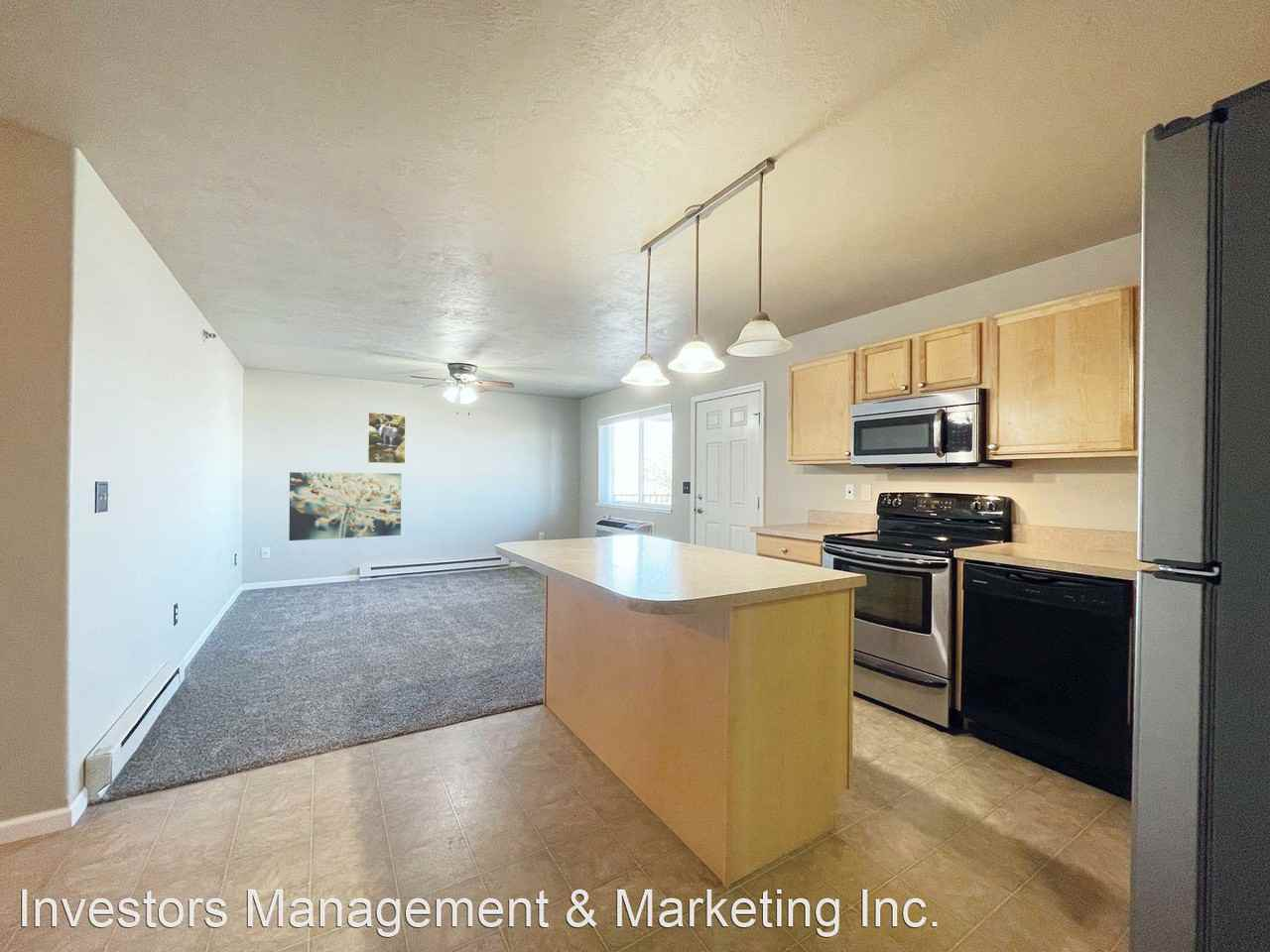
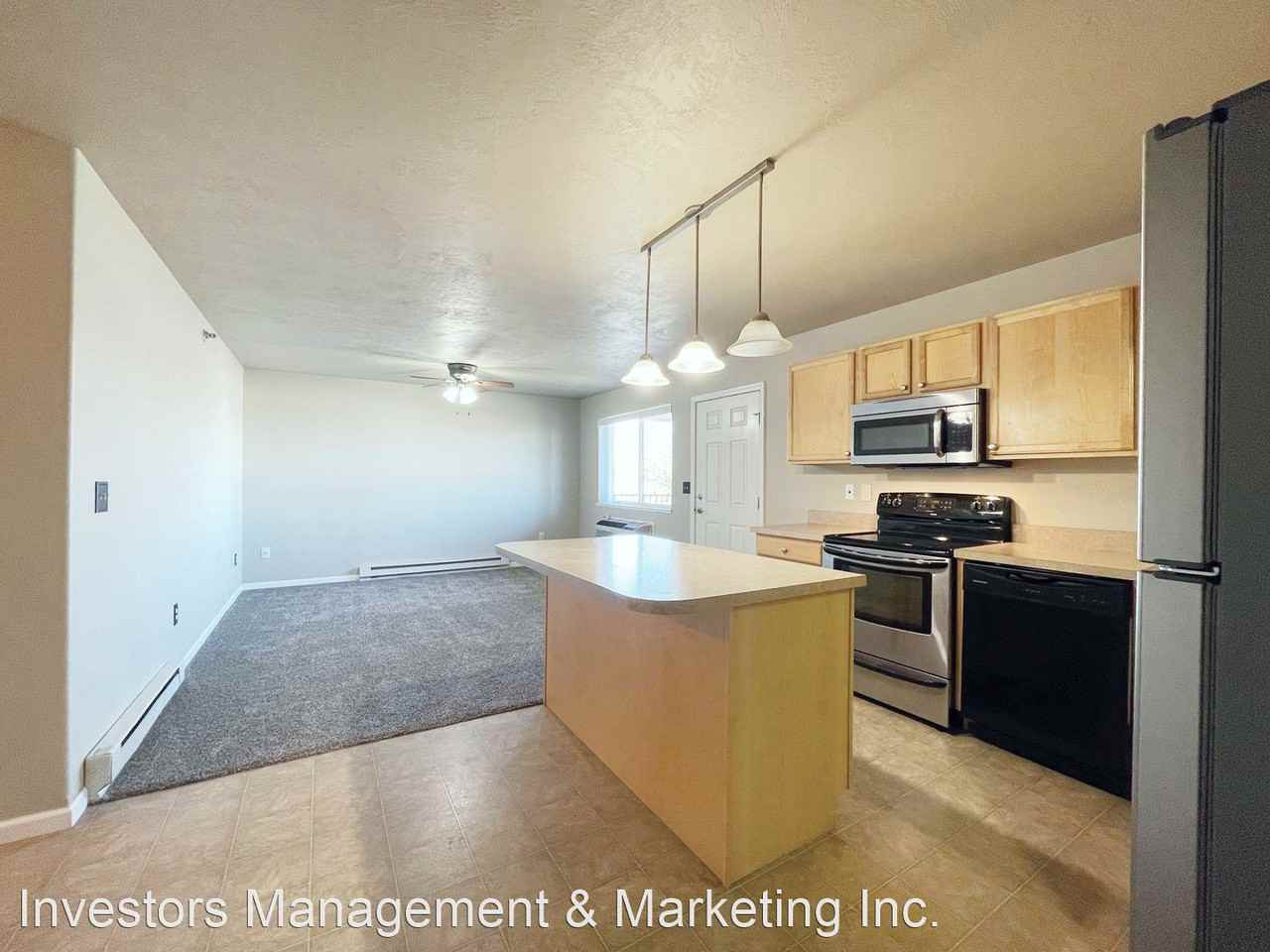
- wall art (347, 505)
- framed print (387, 438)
